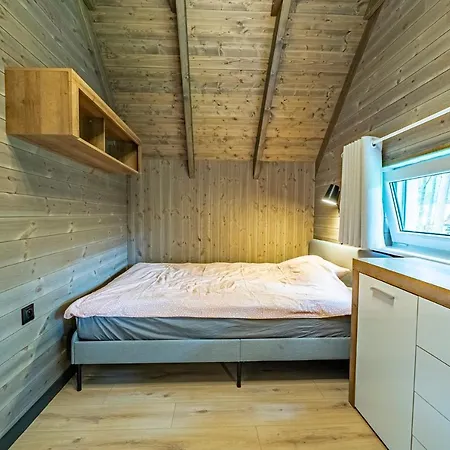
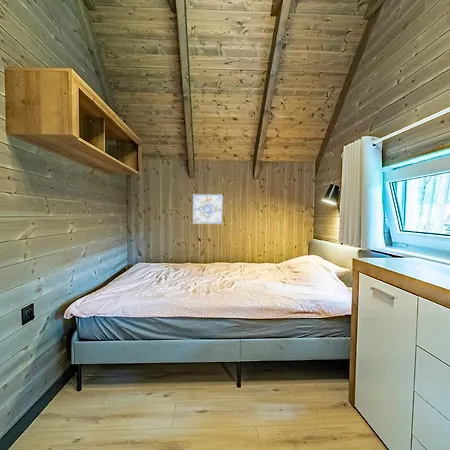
+ wall art (207, 209)
